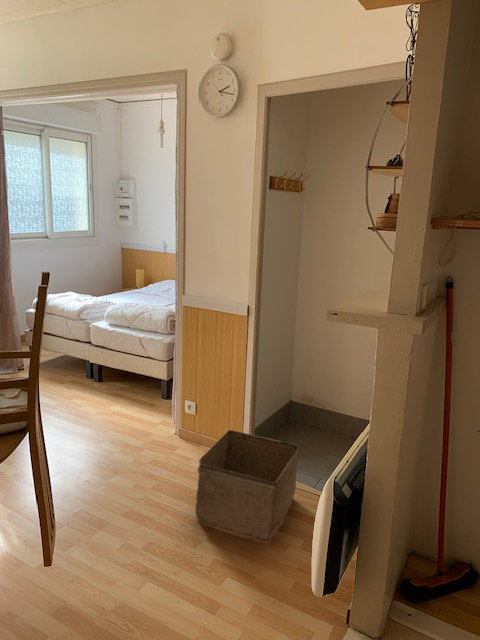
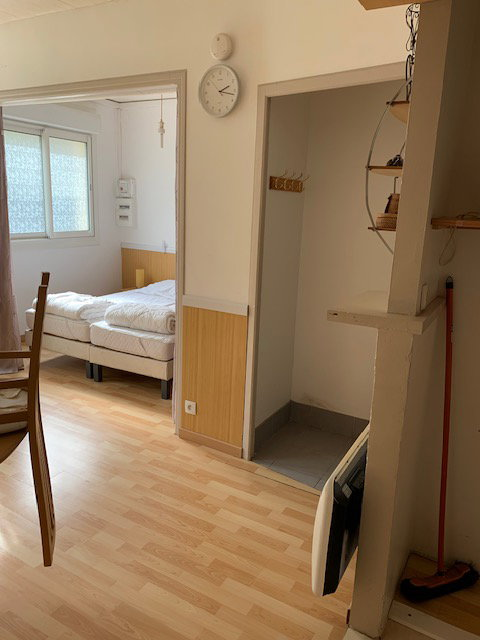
- storage bin (247, 481)
